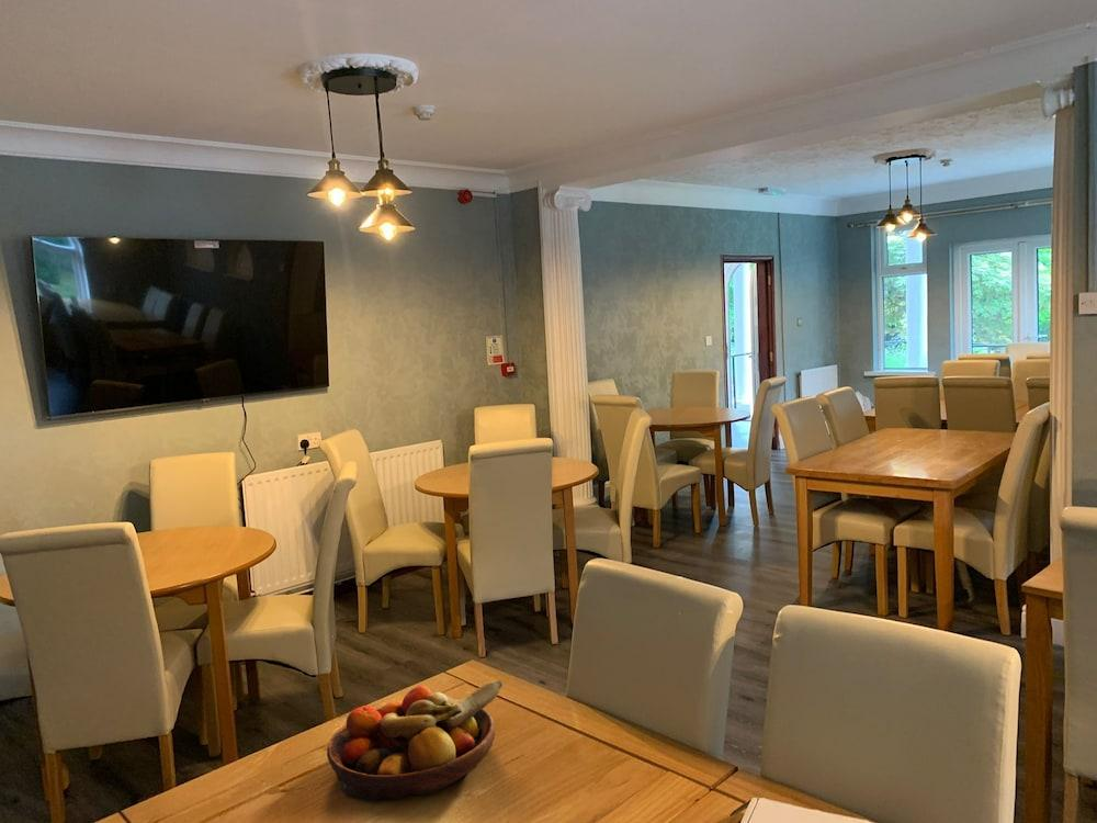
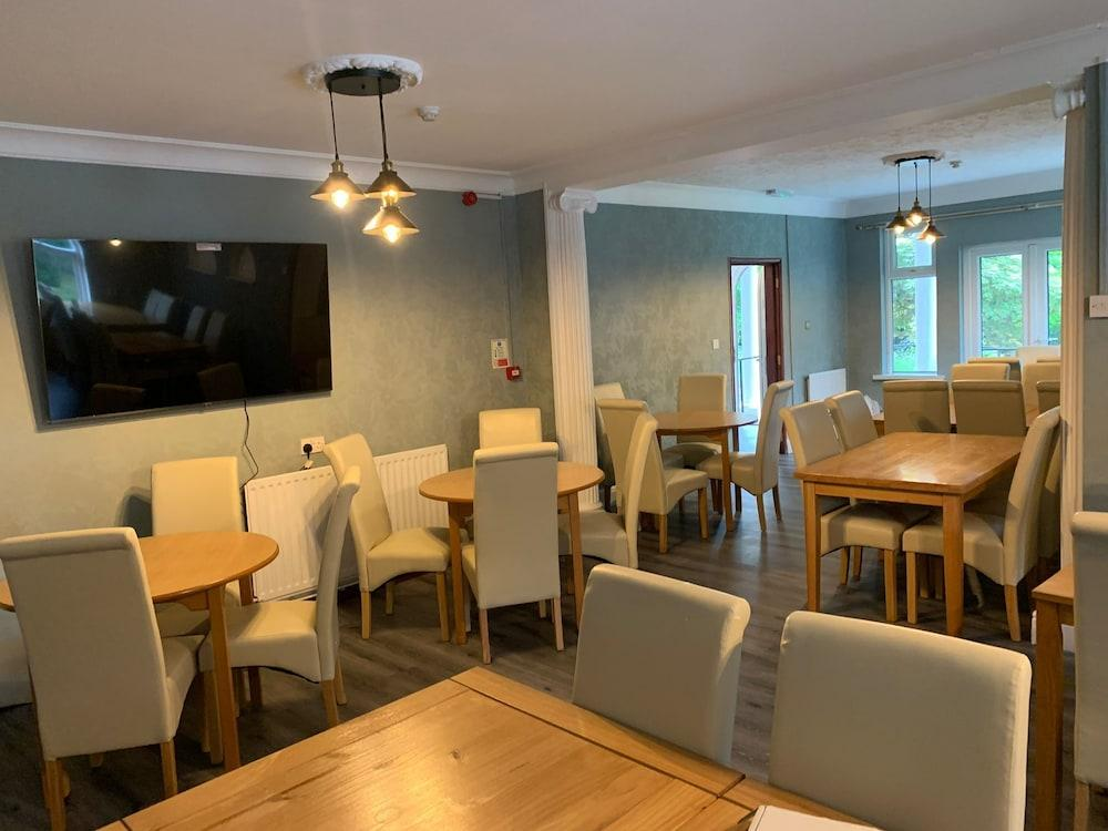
- fruit bowl (412, 725)
